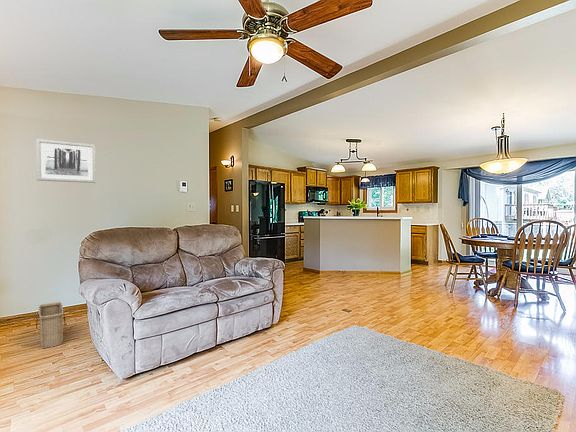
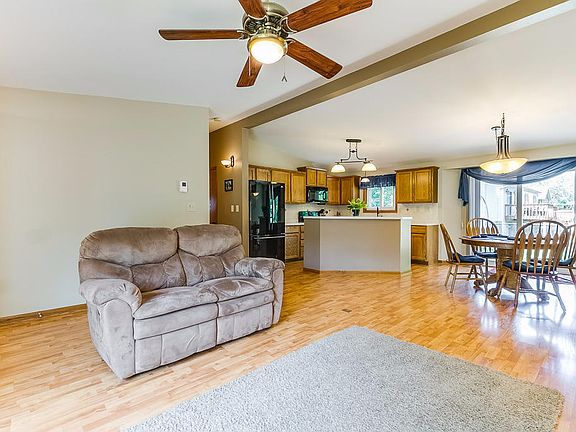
- wall art (67, 161)
- basket (51, 323)
